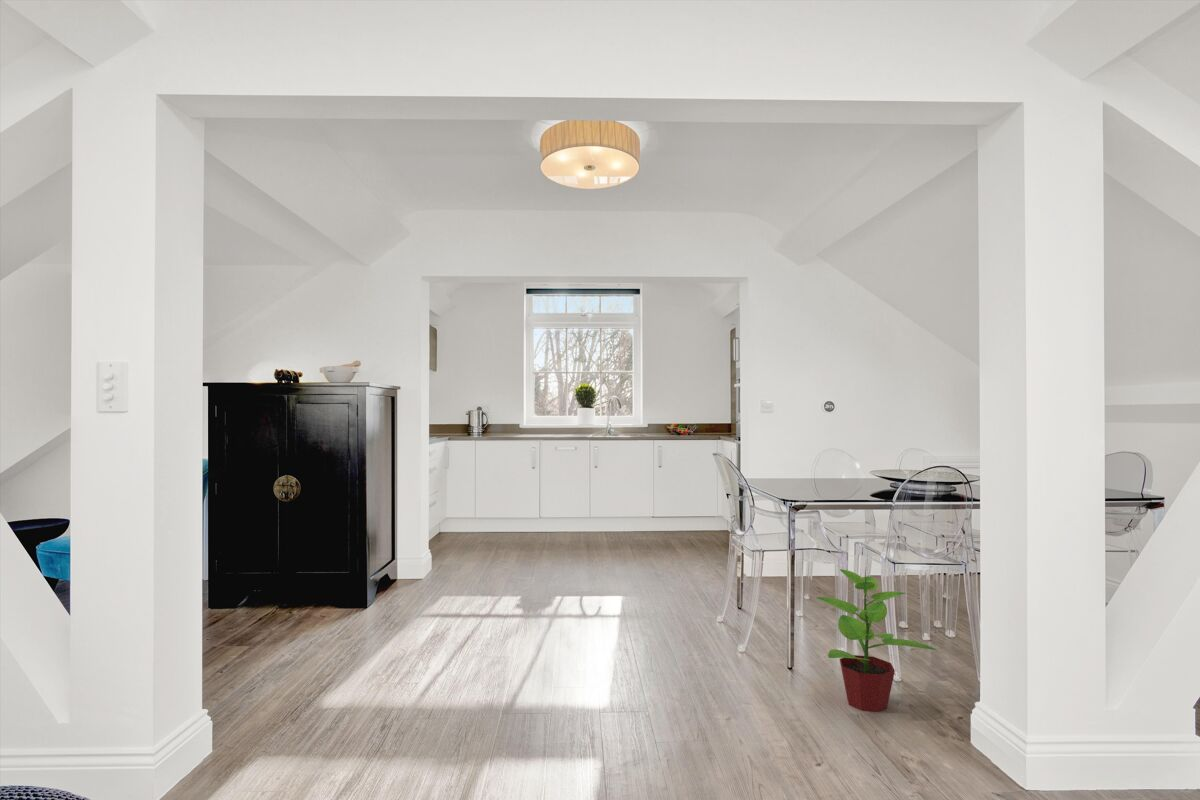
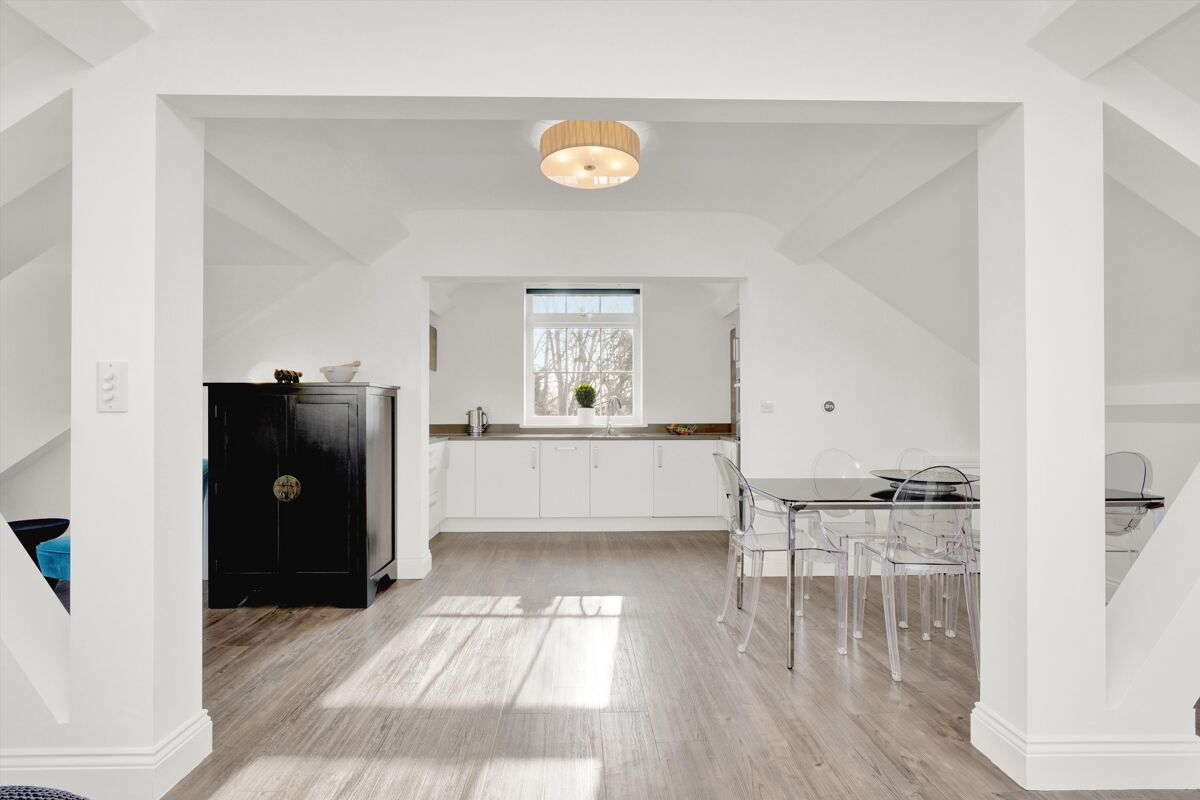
- potted plant (864, 633)
